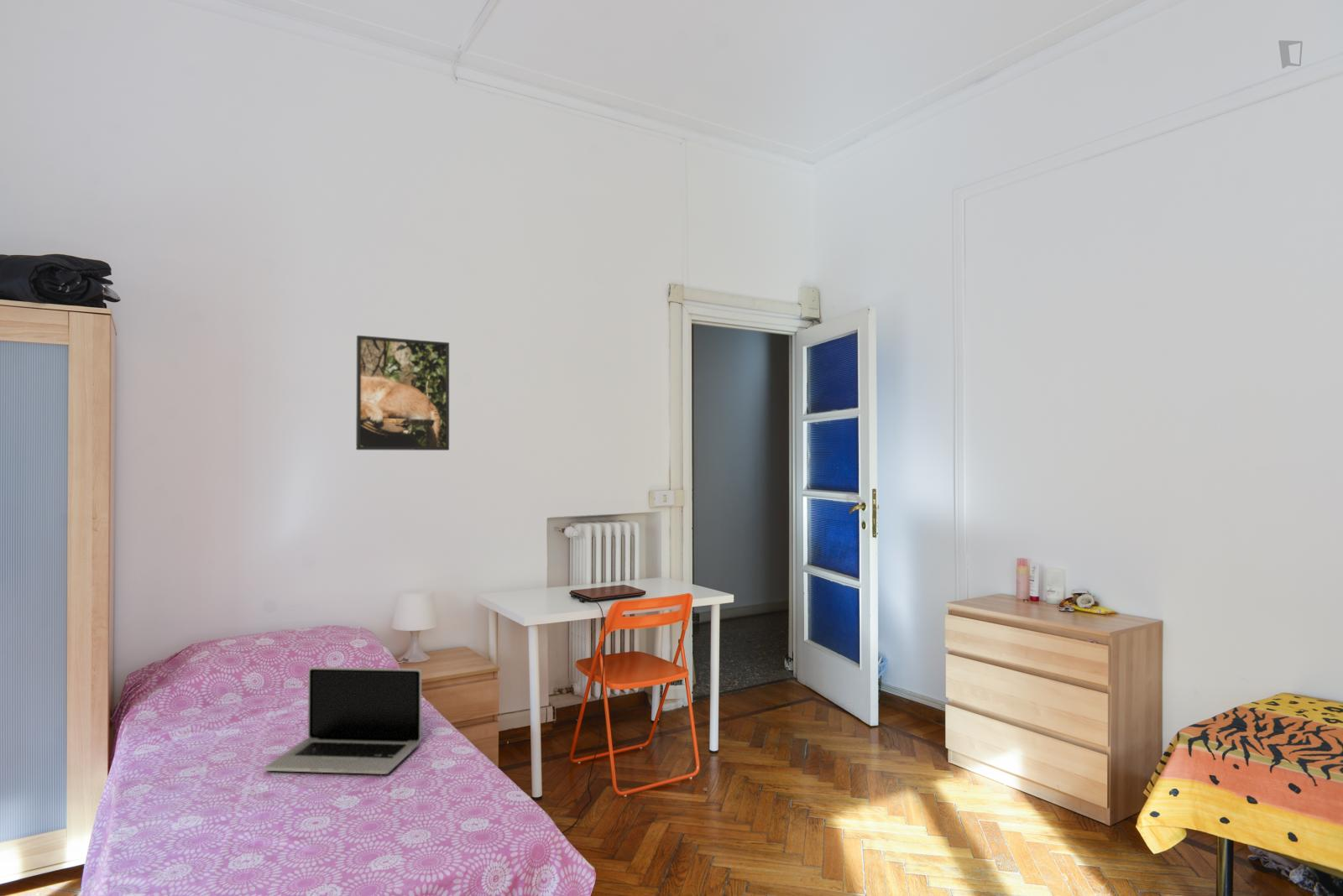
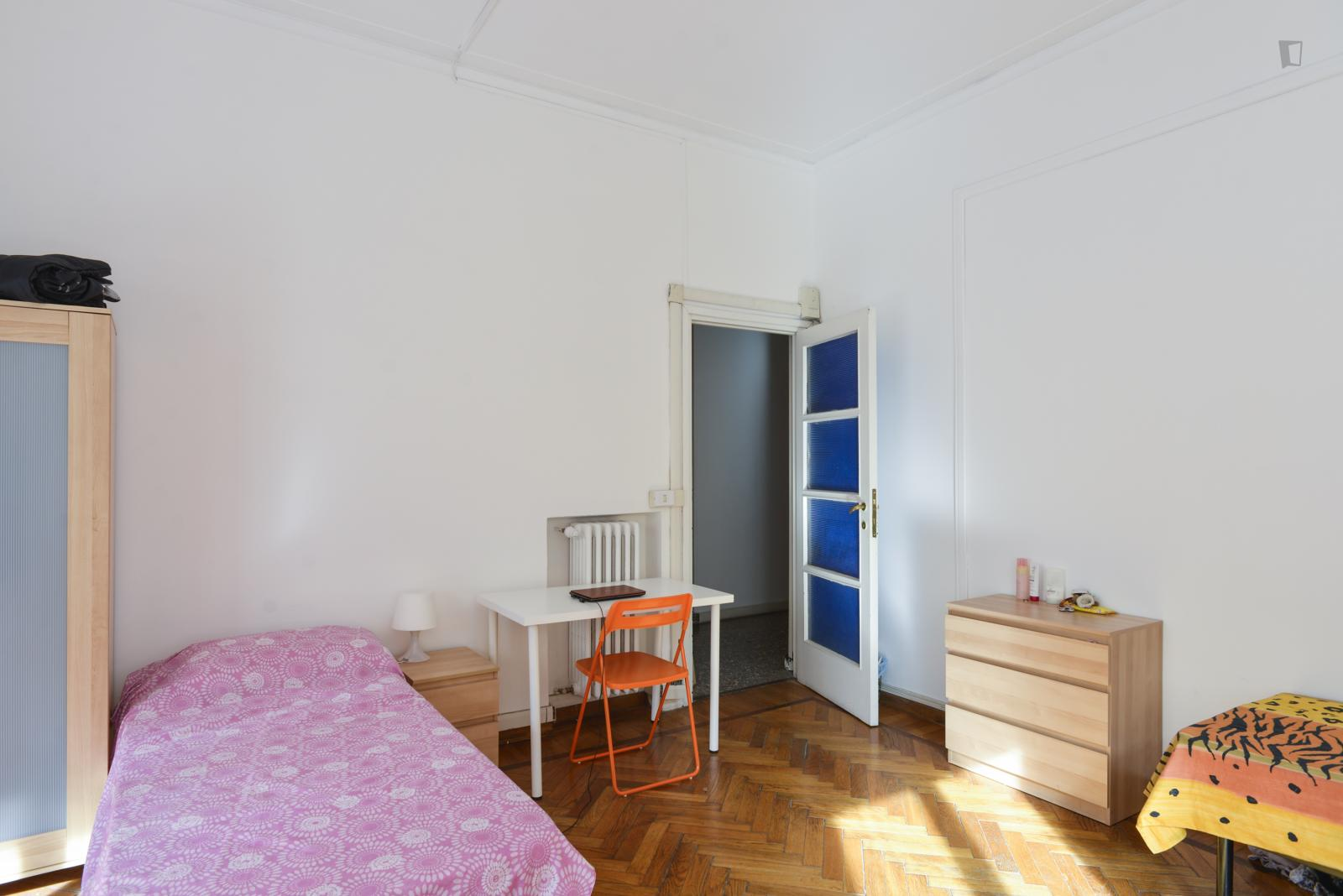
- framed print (404, 394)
- laptop (346, 718)
